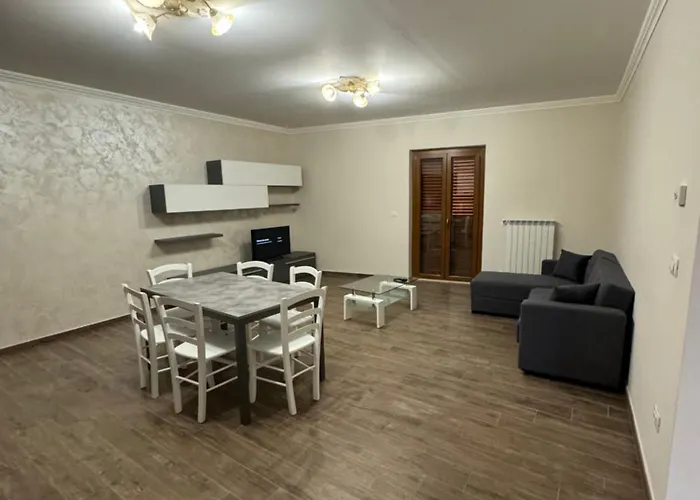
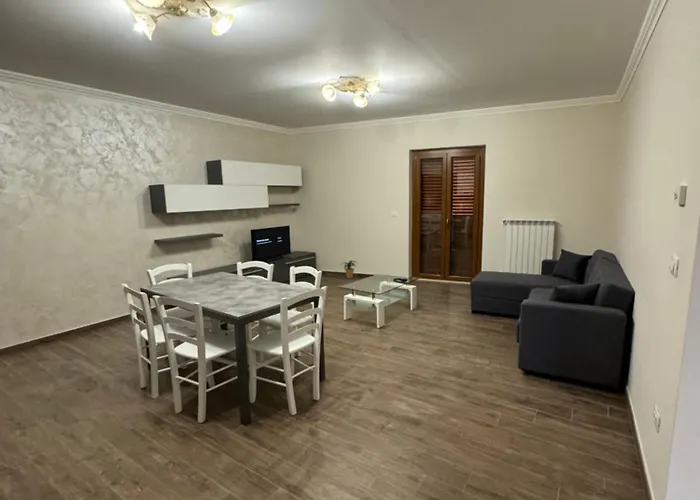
+ potted plant (349, 269)
